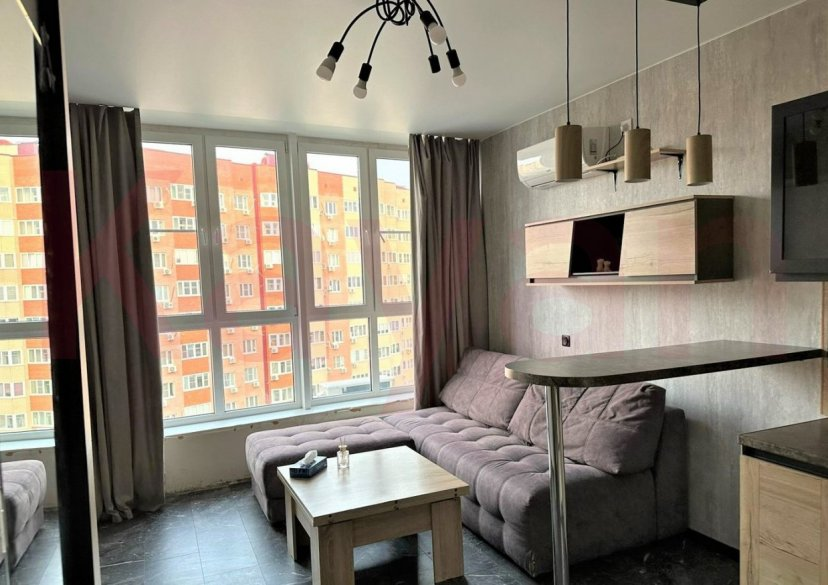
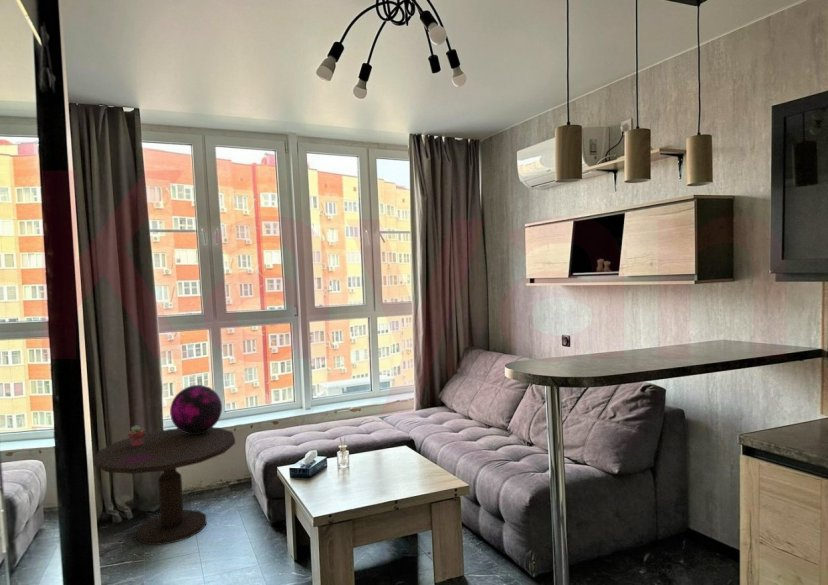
+ decorative orb (196, 409)
+ potted succulent (136, 434)
+ side table (170, 486)
